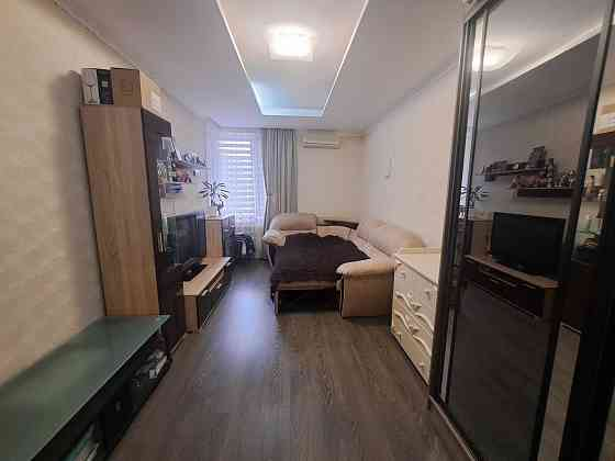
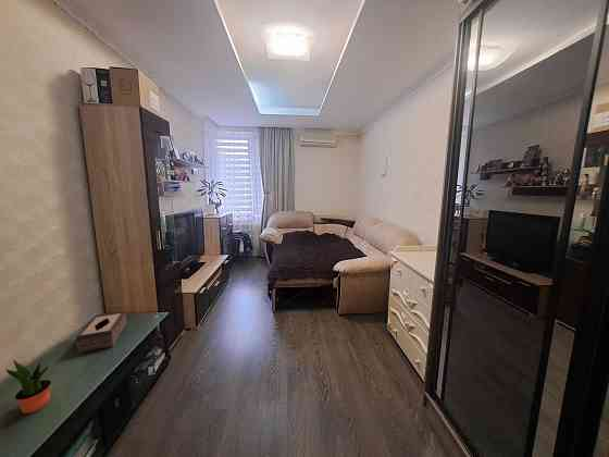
+ potted plant (28, 383)
+ tissue box (103, 330)
